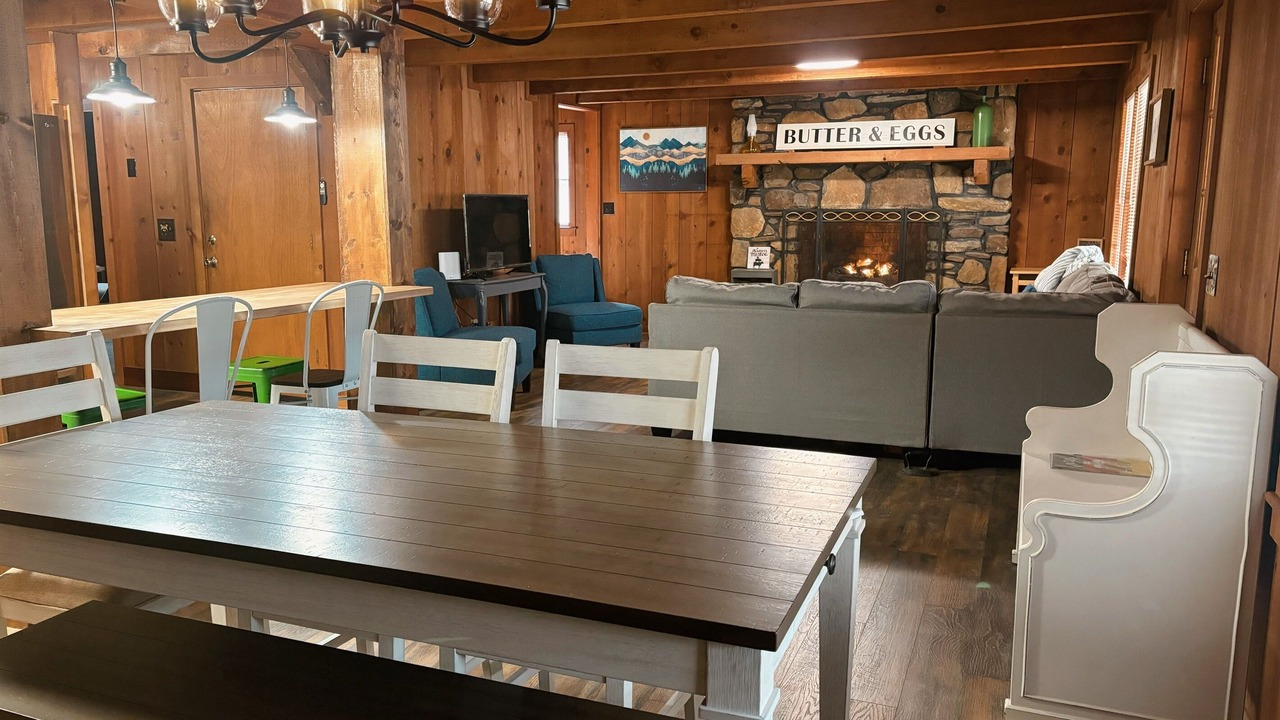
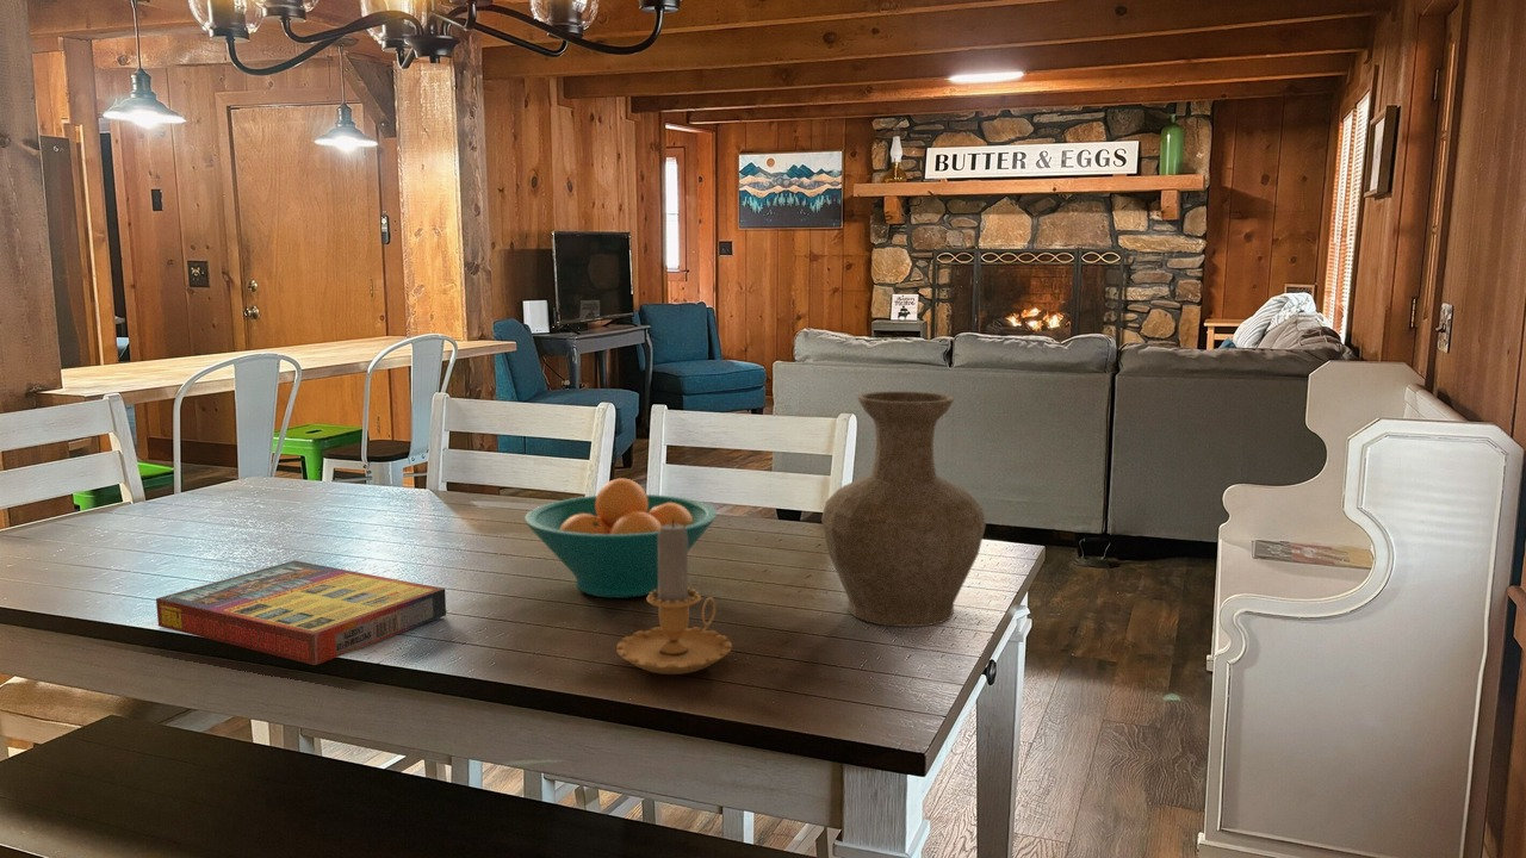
+ candle (681, 587)
+ fruit bowl (621, 533)
+ vase (902, 504)
+ game compilation box (303, 607)
